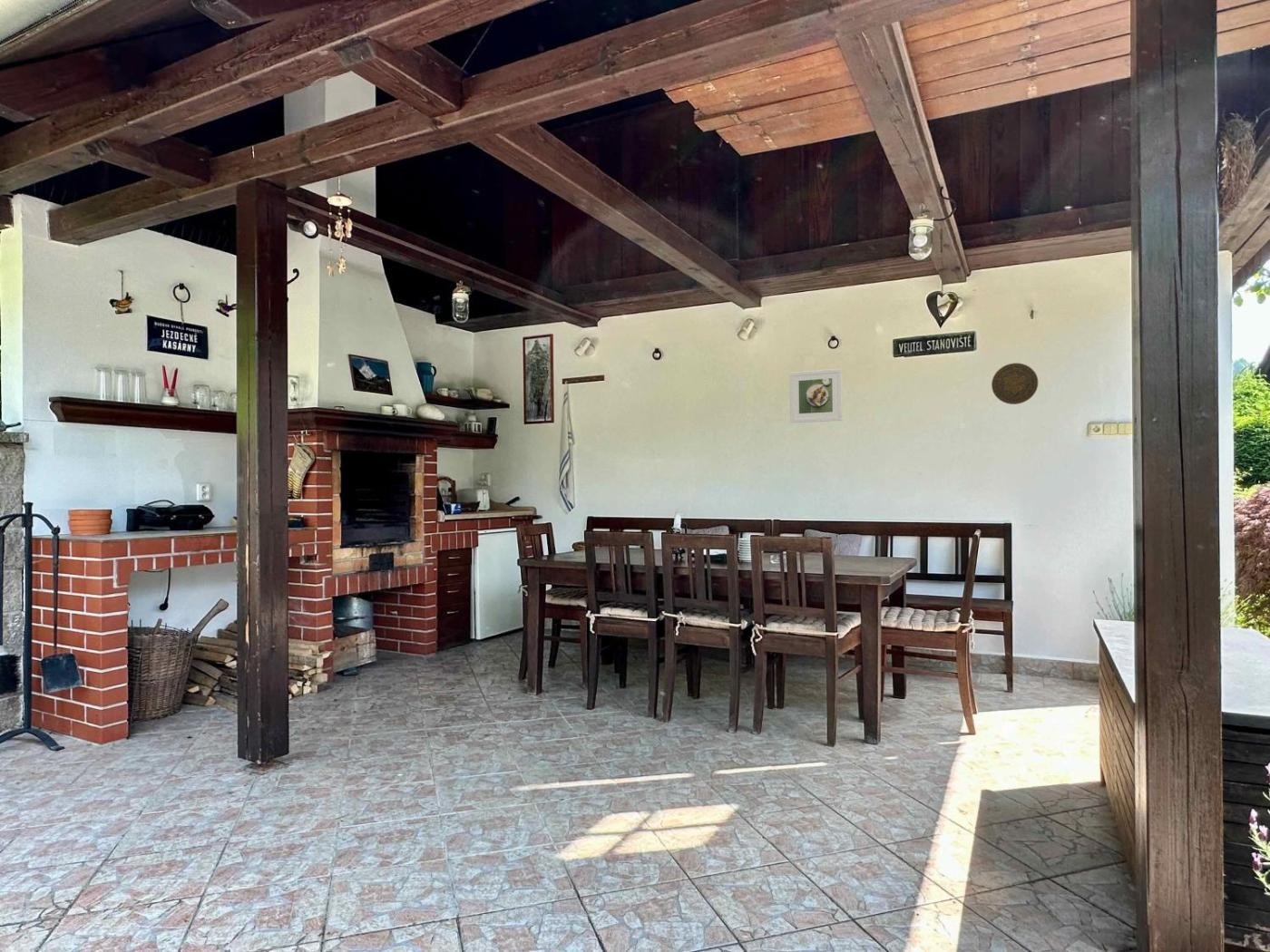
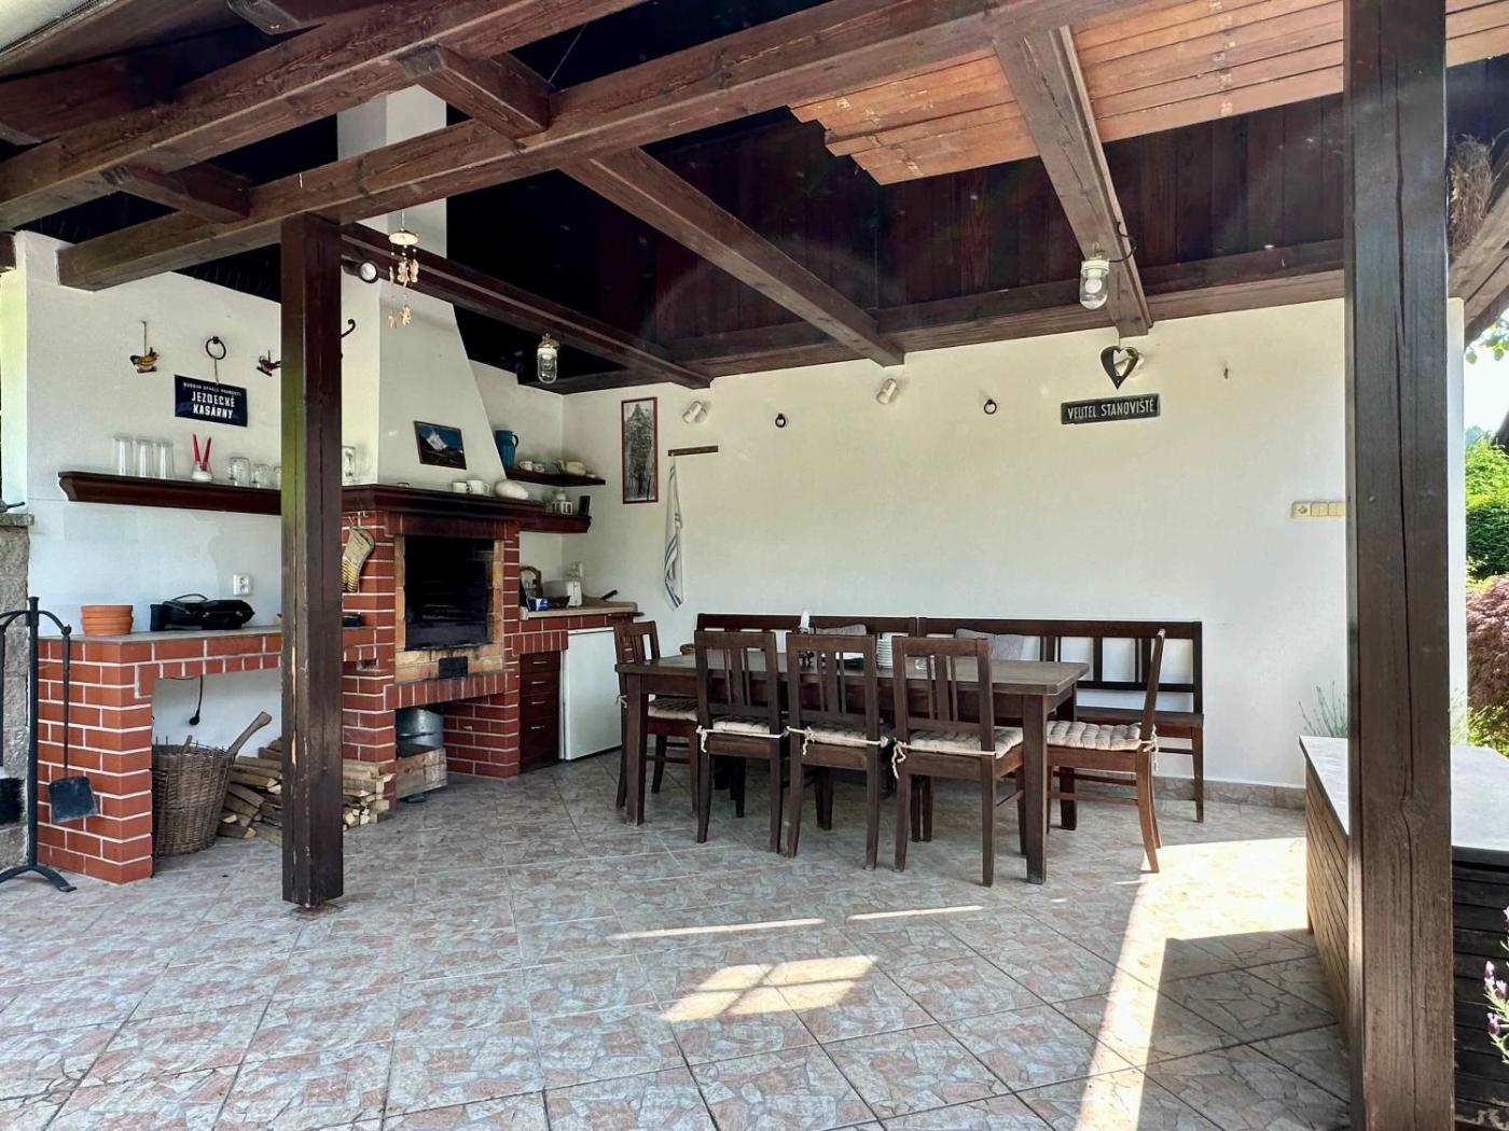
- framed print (816, 396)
- decorative plate (1014, 383)
